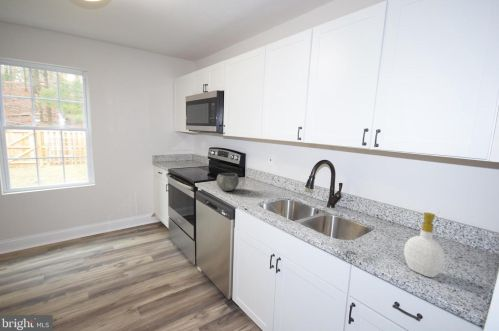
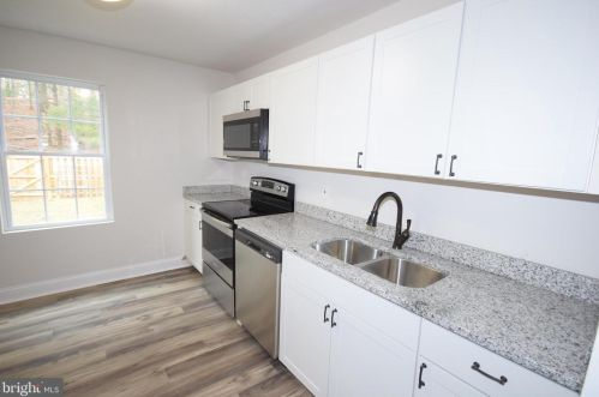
- soap bottle (424, 243)
- bowl (227, 182)
